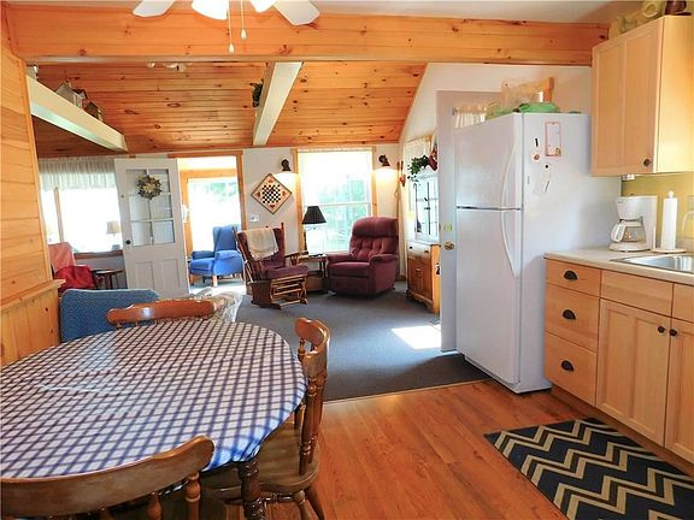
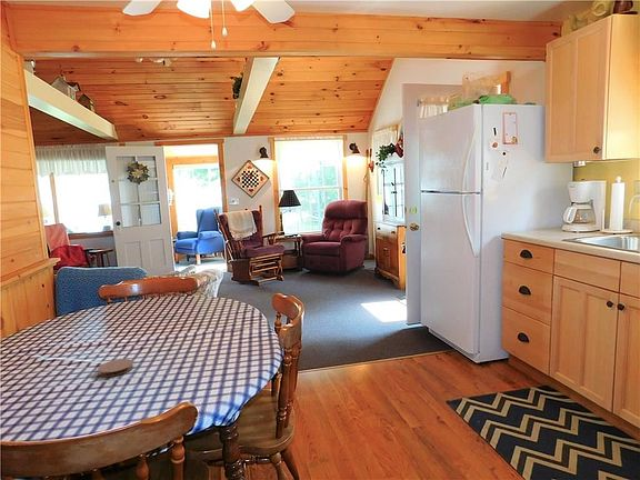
+ coaster (116, 367)
